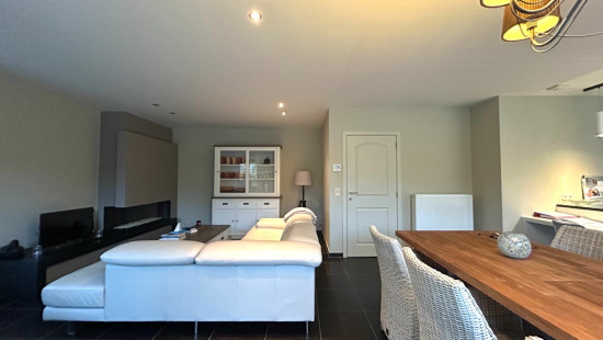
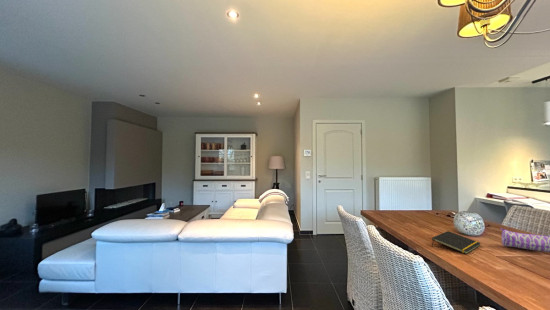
+ notepad (456, 241)
+ pencil case (528, 240)
